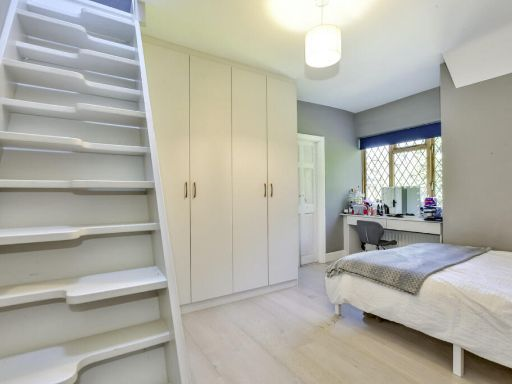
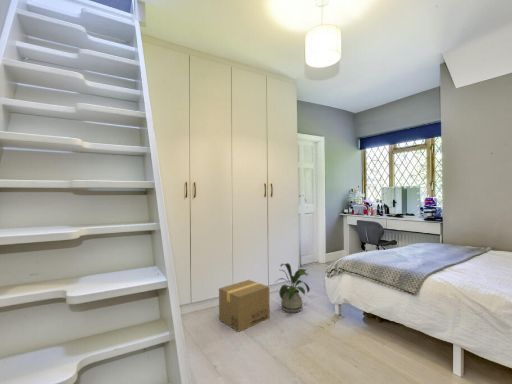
+ cardboard box (244, 303)
+ house plant (296, 284)
